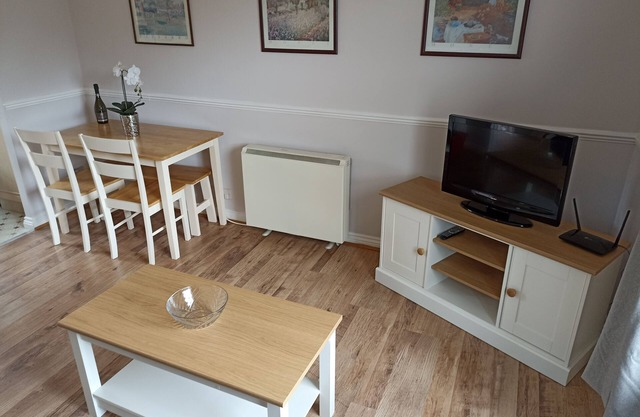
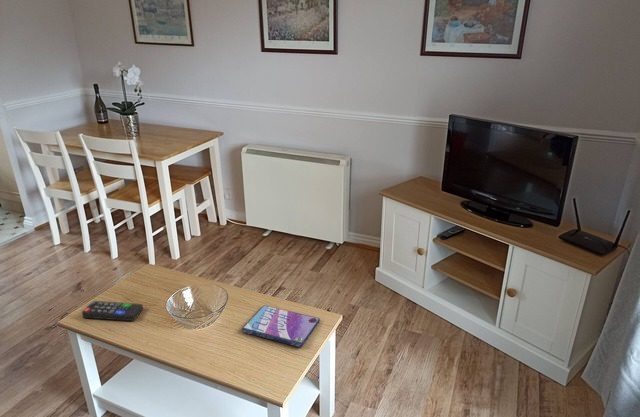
+ video game case (281, 324)
+ remote control (112, 310)
